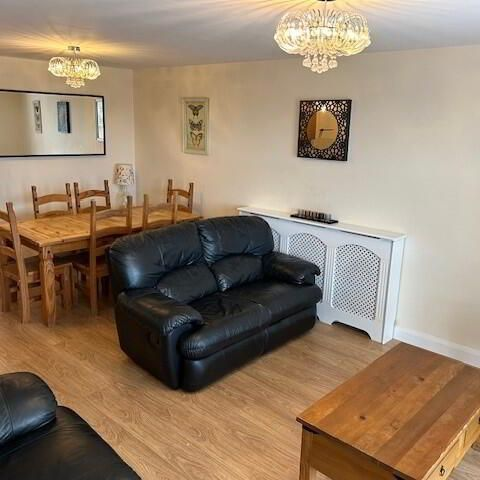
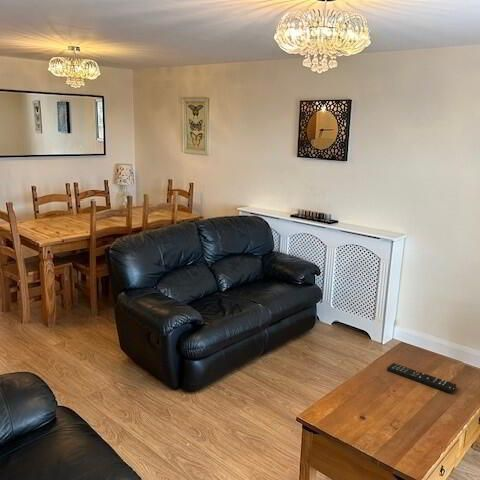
+ remote control (420, 376)
